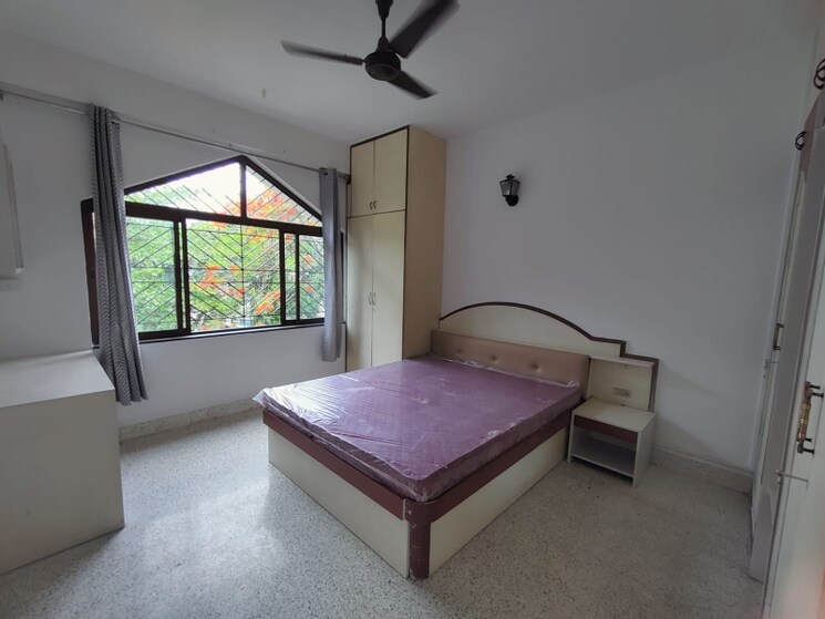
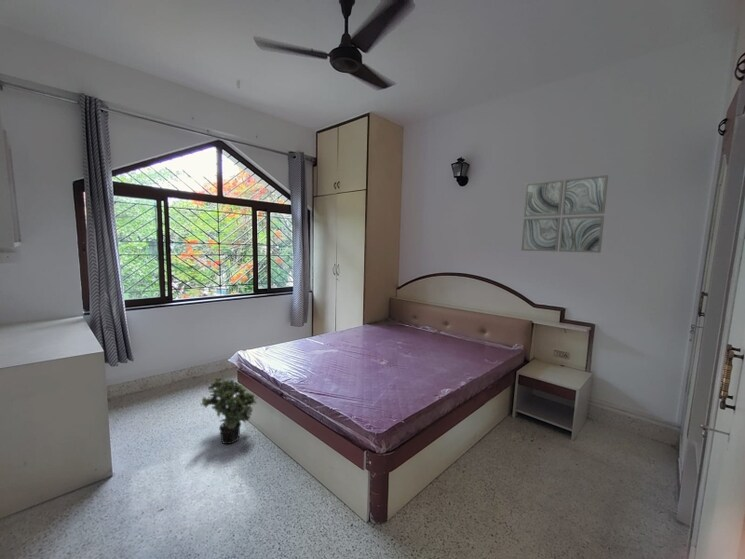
+ wall art (560, 214)
+ potted plant (226, 411)
